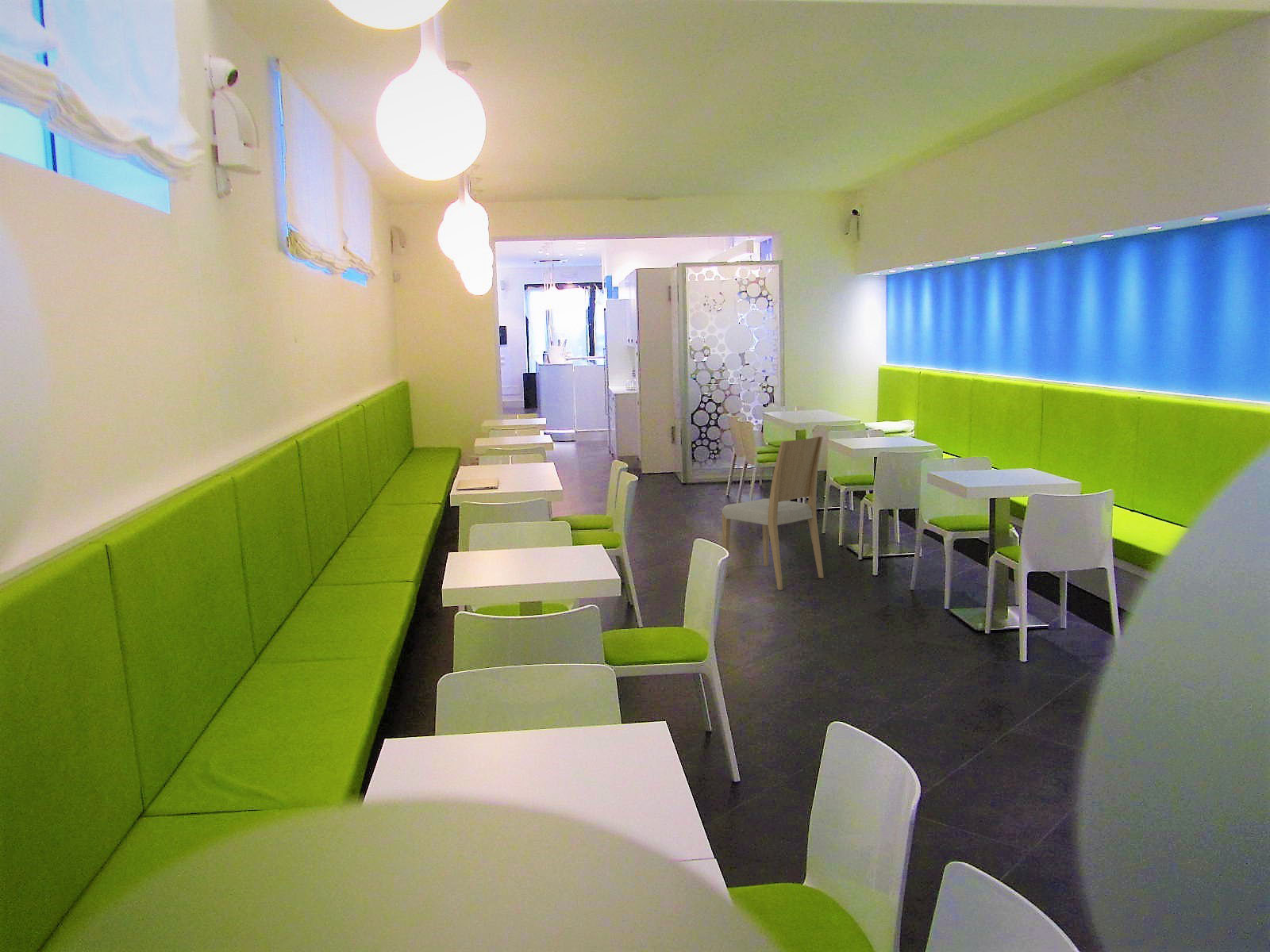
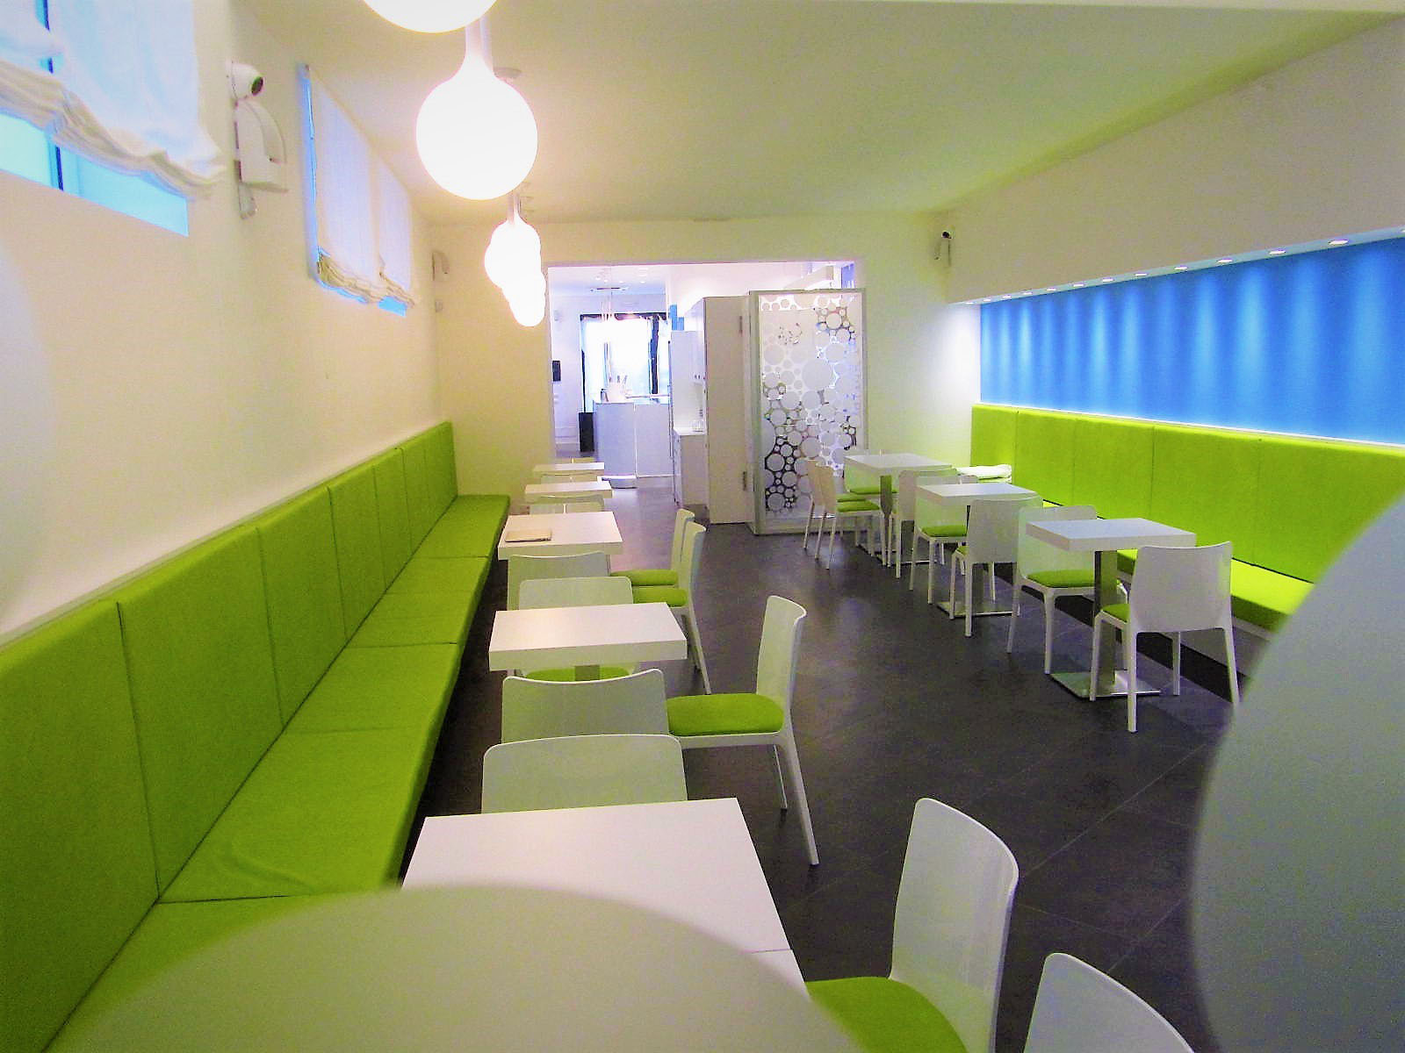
- dining chair (772, 507)
